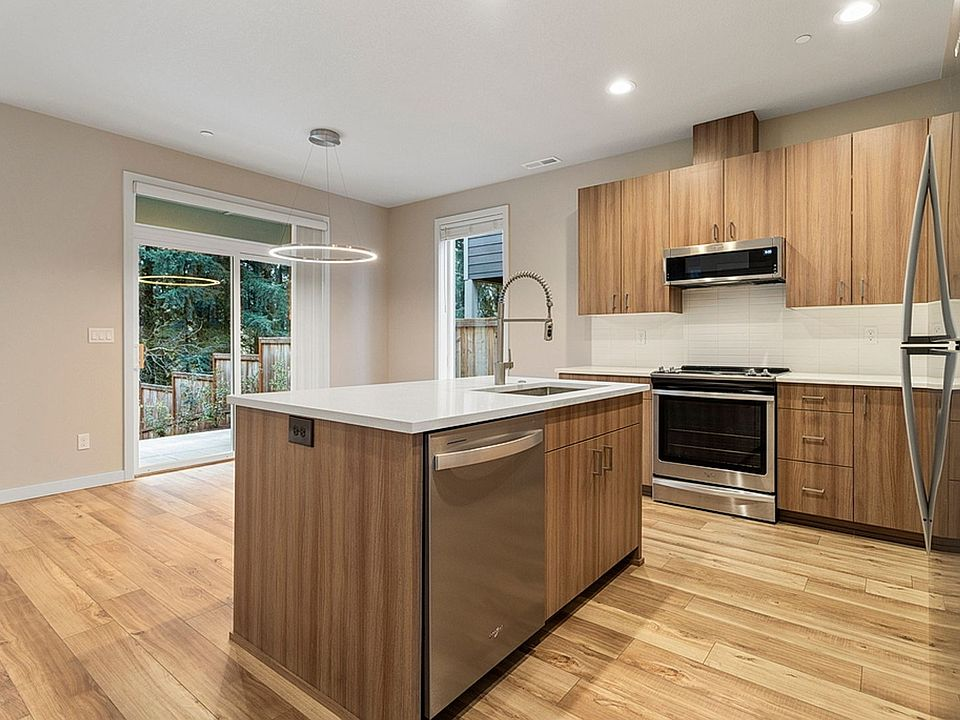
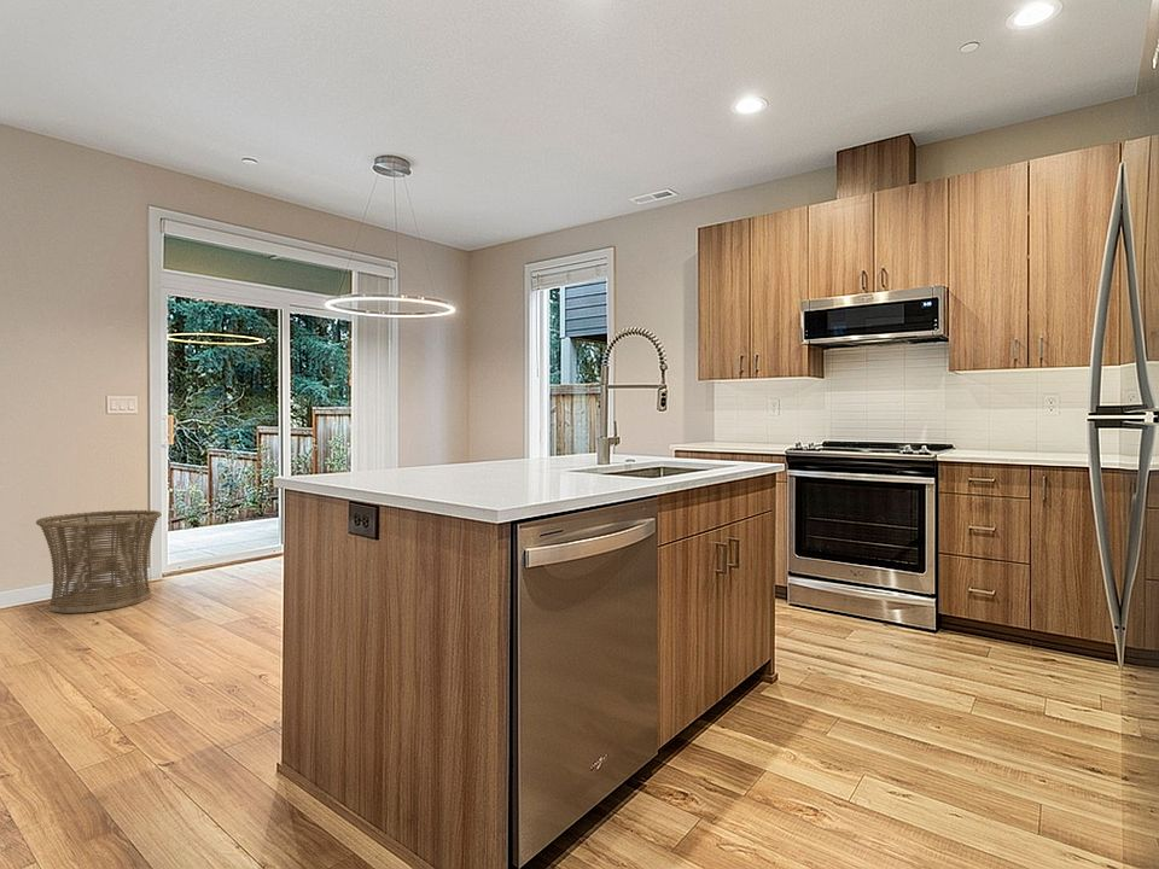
+ basket (101, 558)
